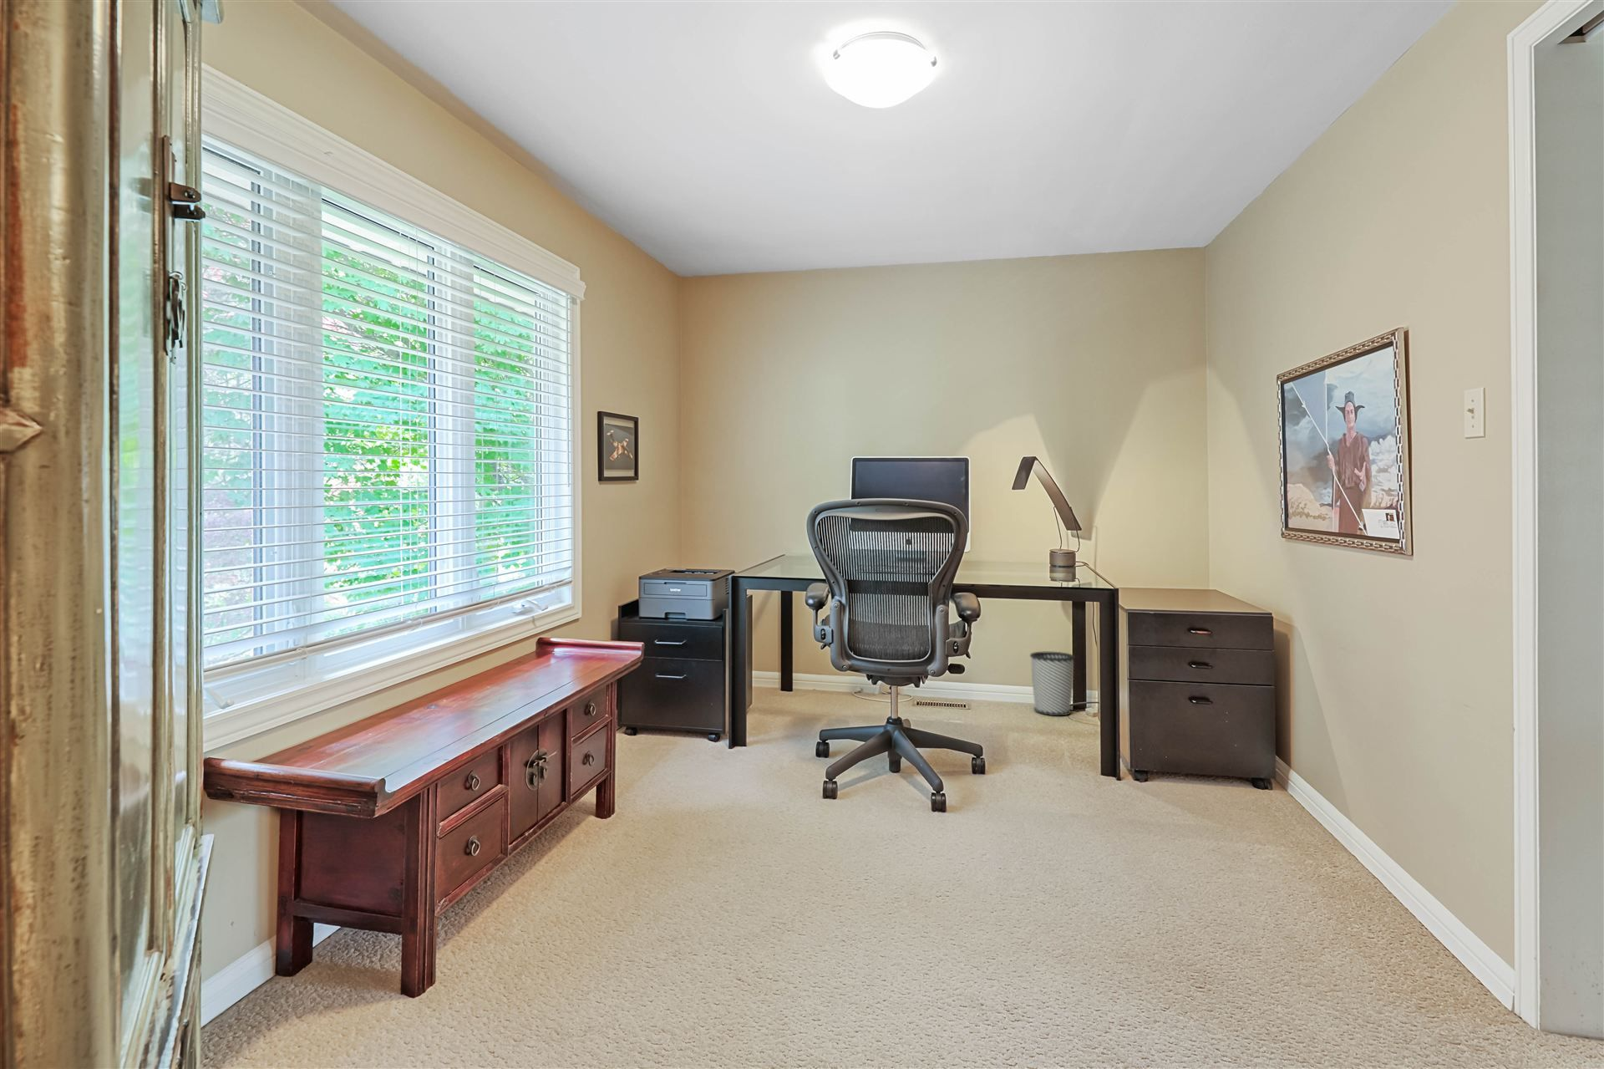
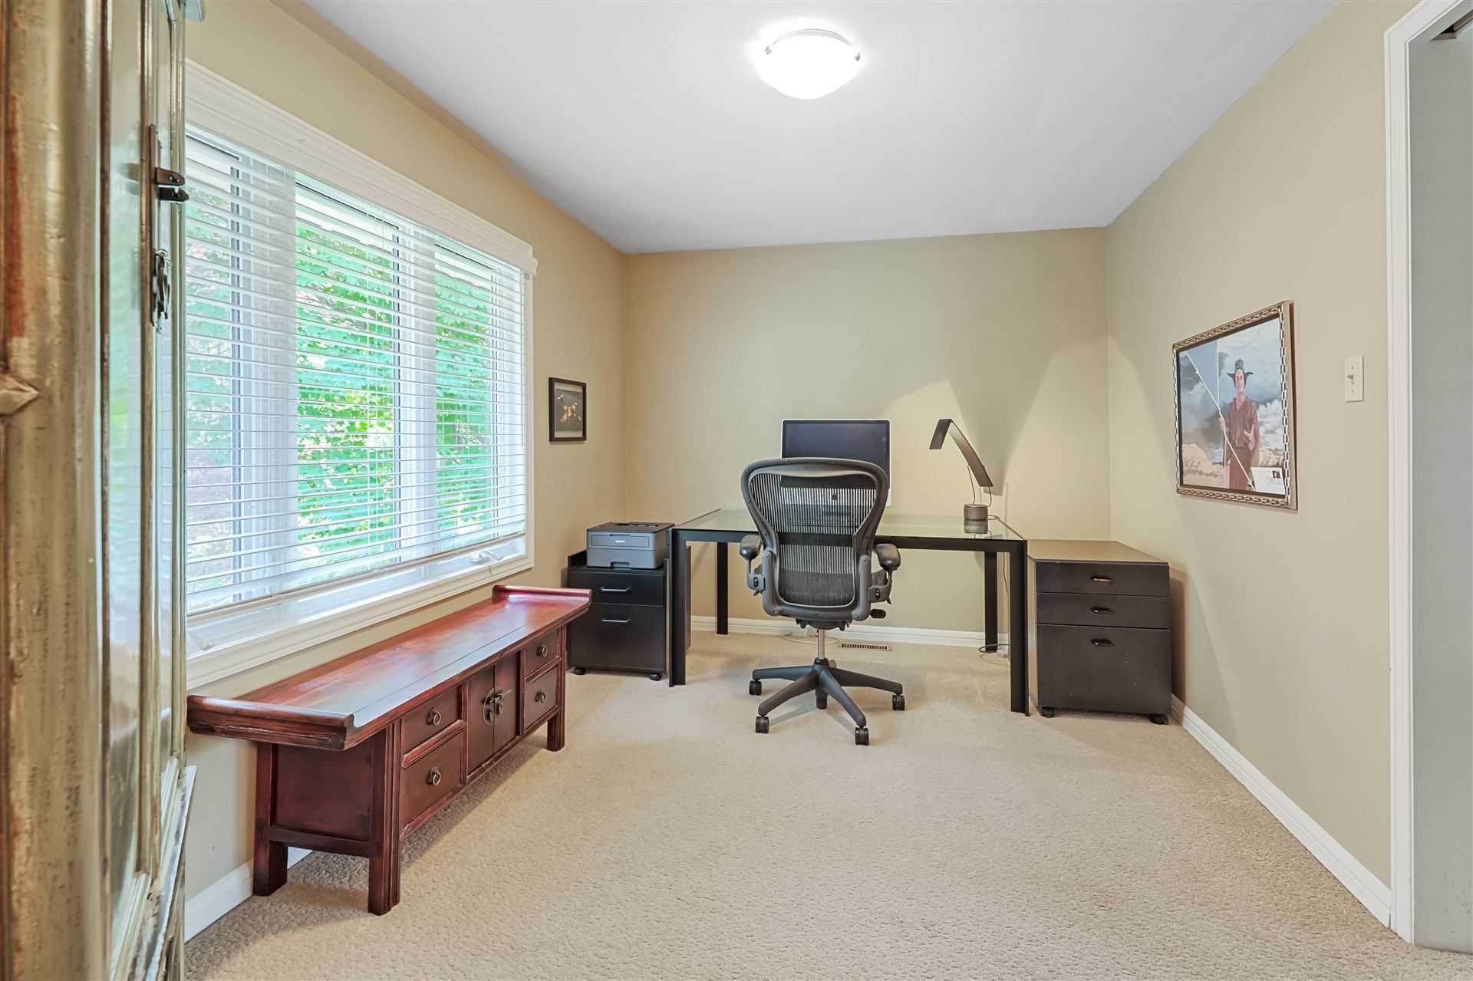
- wastebasket (1052, 682)
